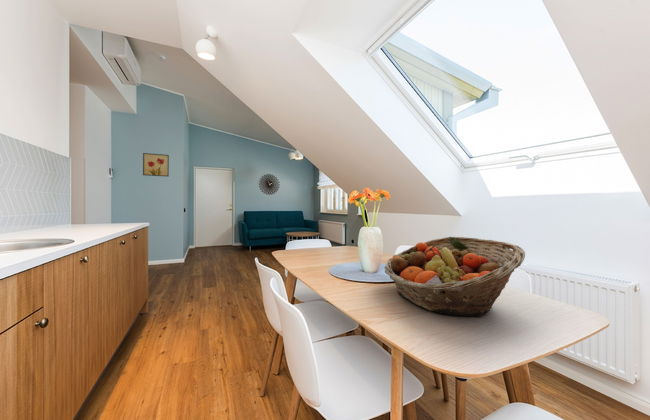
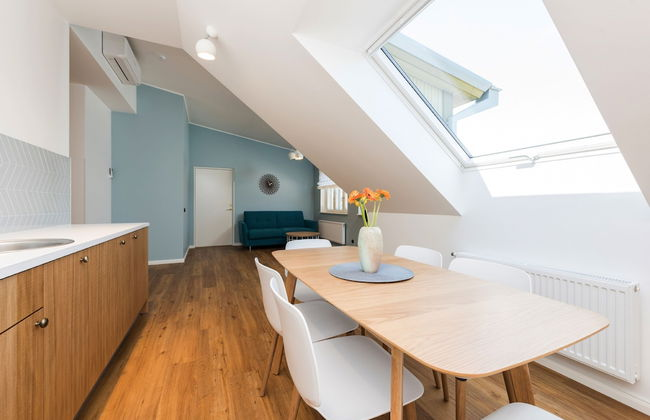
- wall art (156, 165)
- fruit basket (445, 268)
